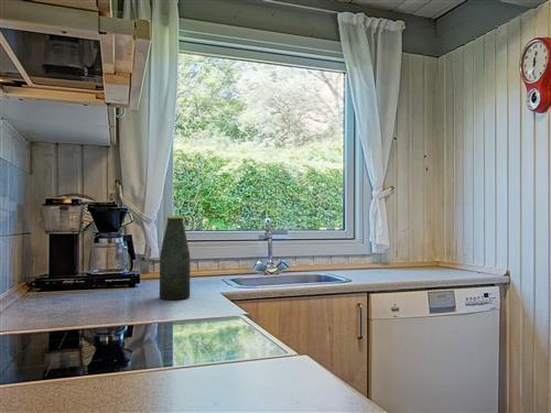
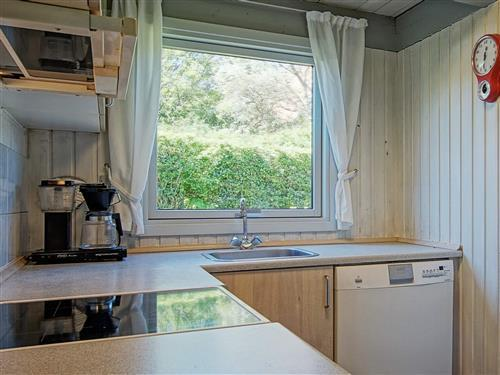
- bottle (174, 256)
